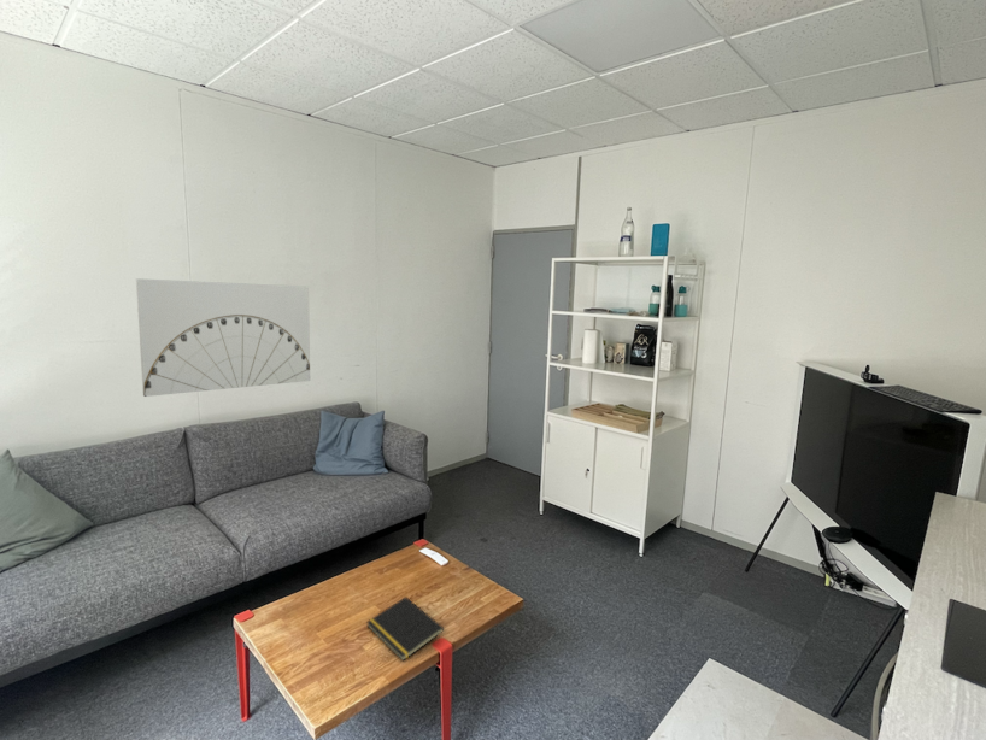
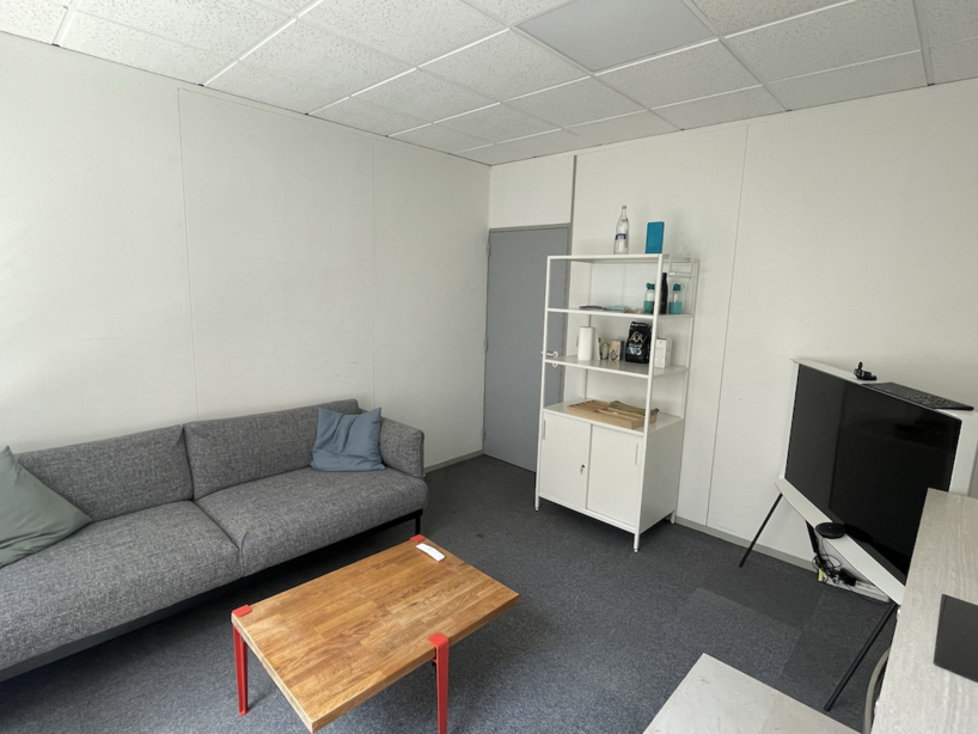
- wall art (233, 335)
- notepad (404, 626)
